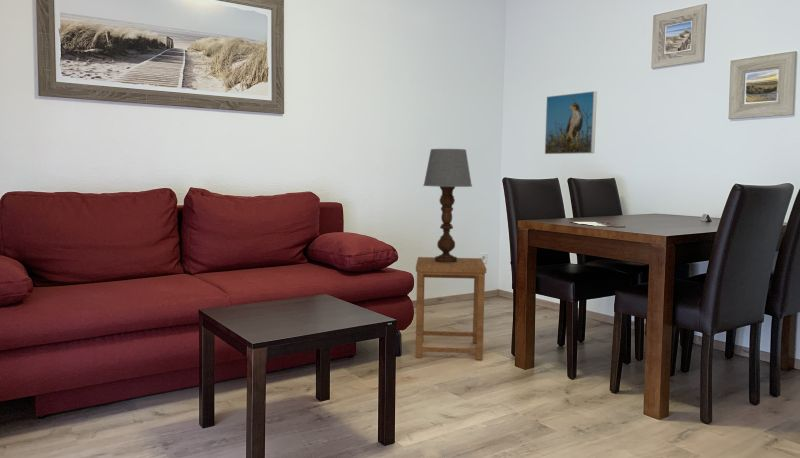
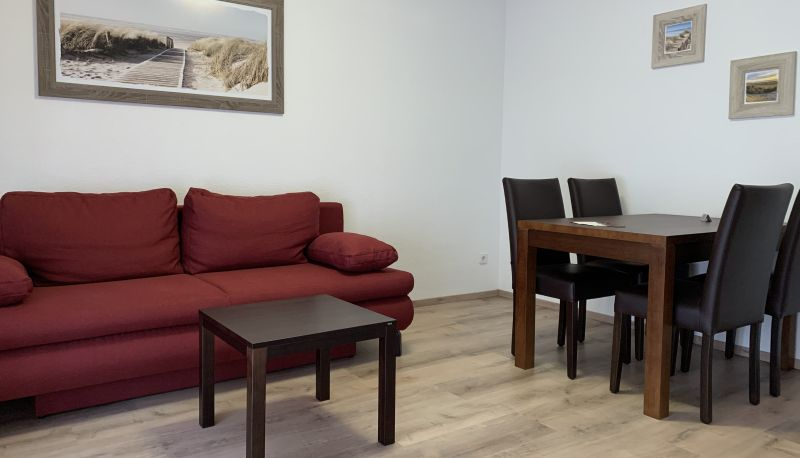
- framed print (569, 124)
- side table (473, 307)
- table lamp (447, 205)
